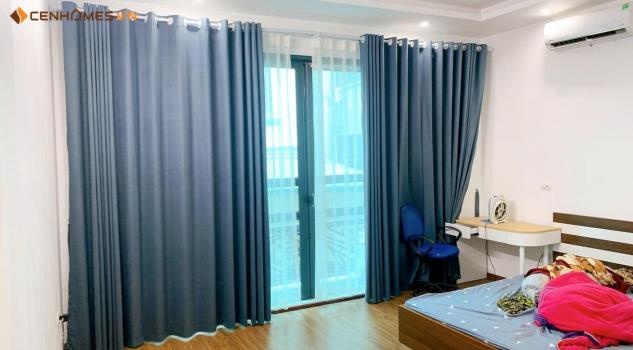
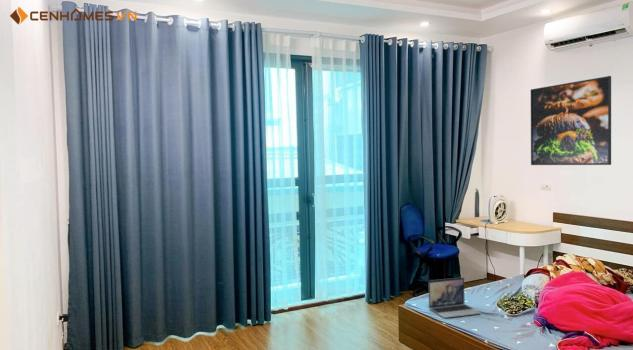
+ laptop (454, 297)
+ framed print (567, 124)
